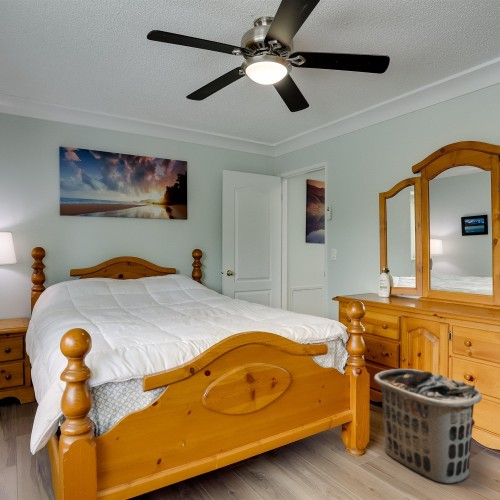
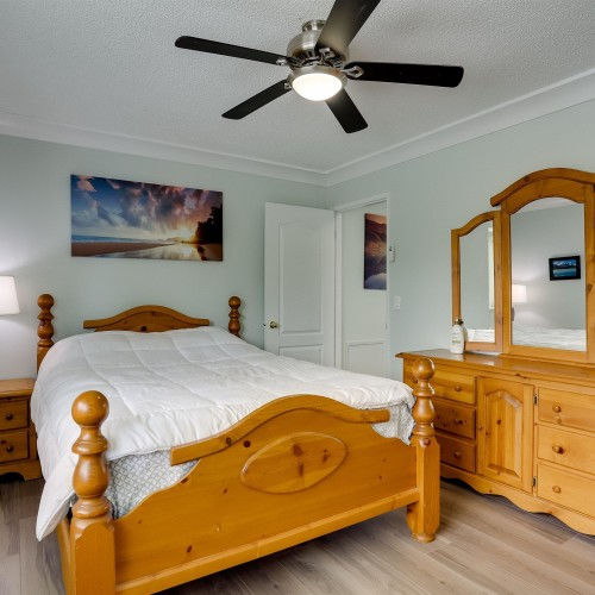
- clothes hamper (424, 414)
